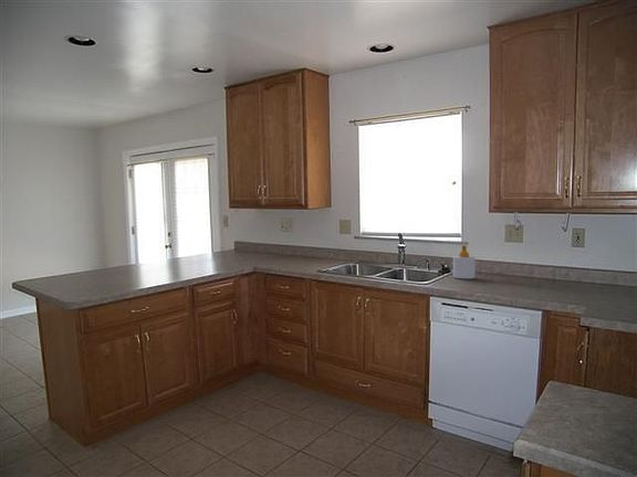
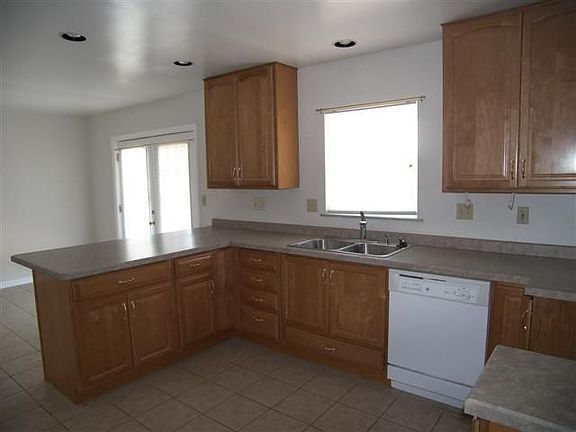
- soap bottle (463, 262)
